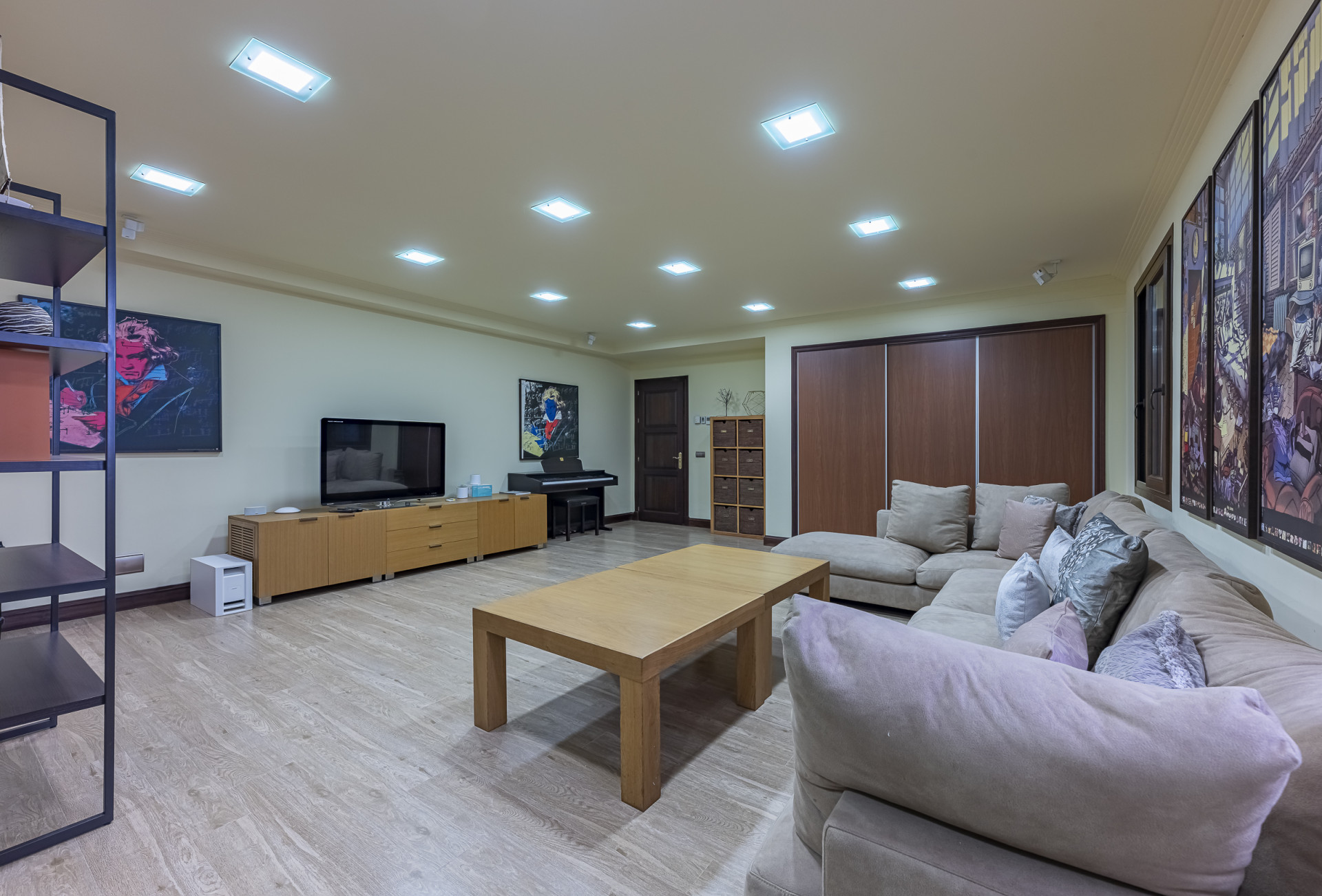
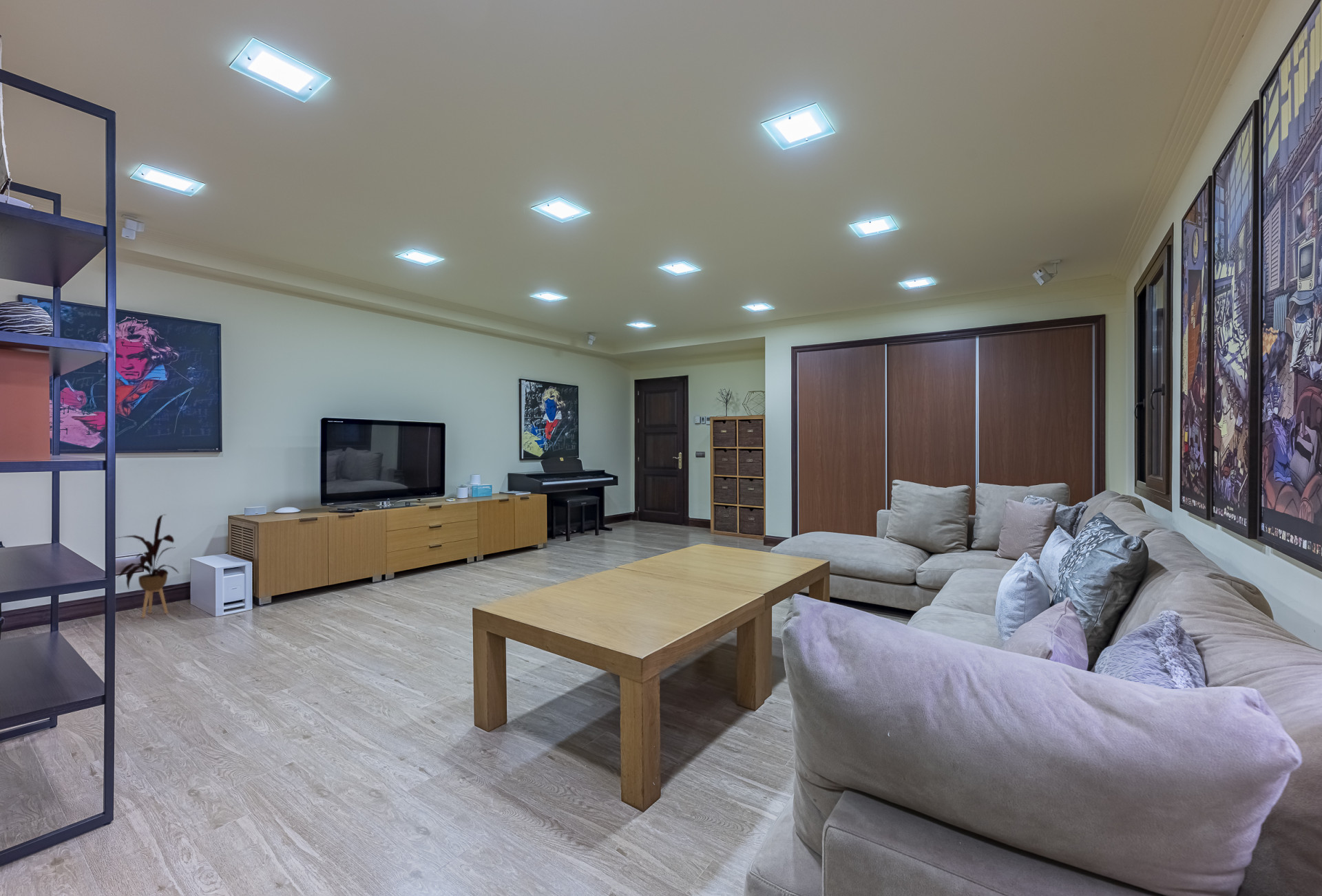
+ house plant (147, 566)
